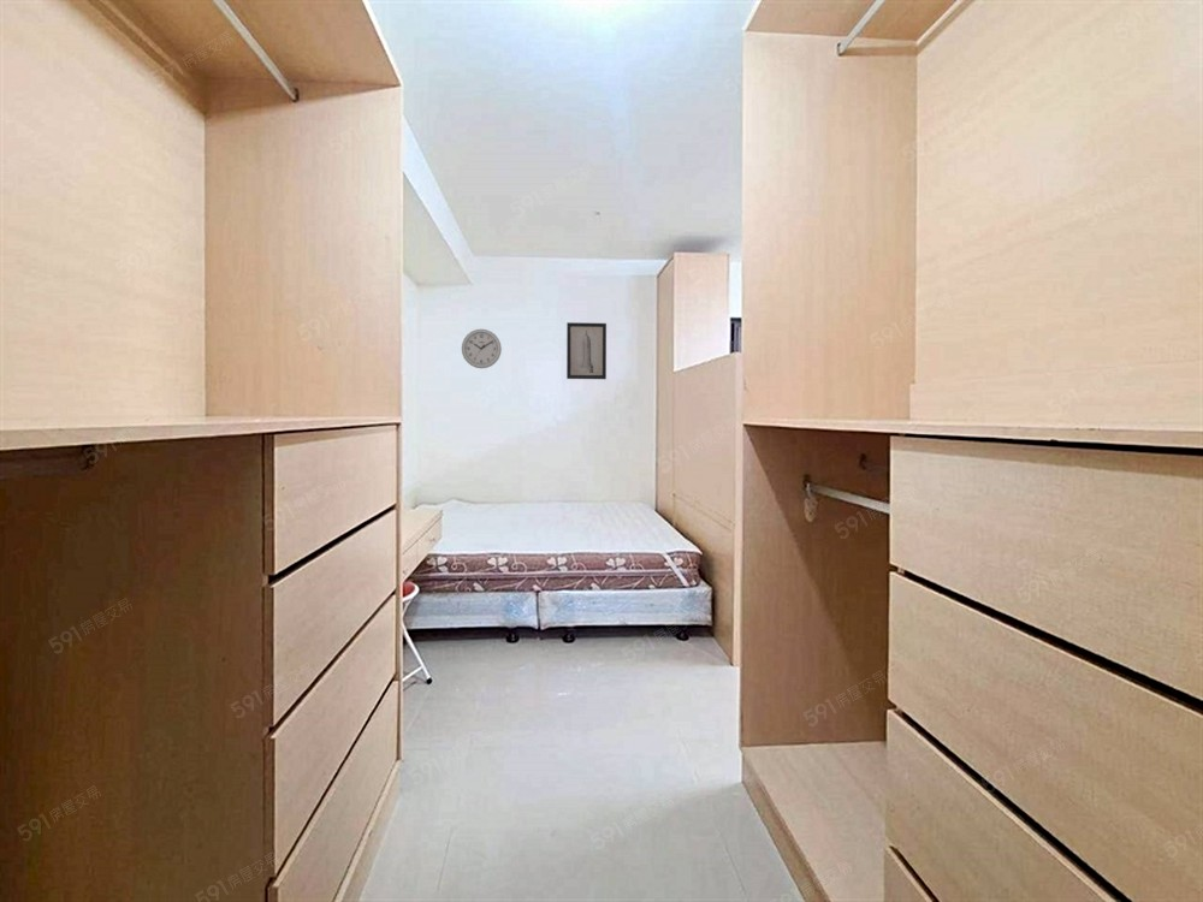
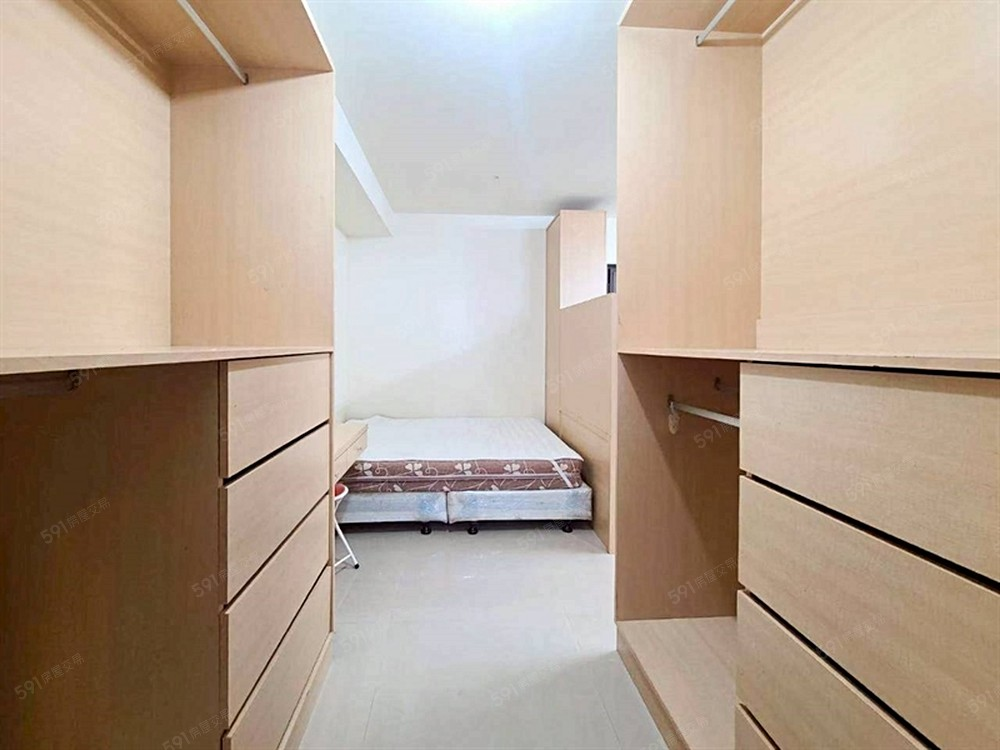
- wall clock (481, 348)
- wall art (586, 350)
